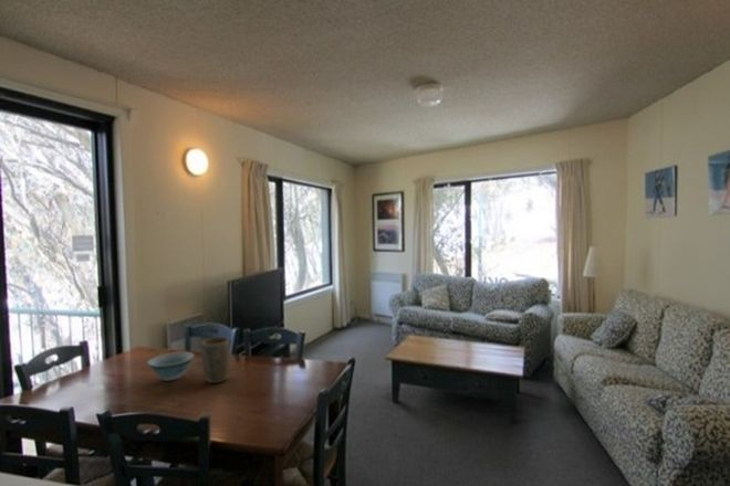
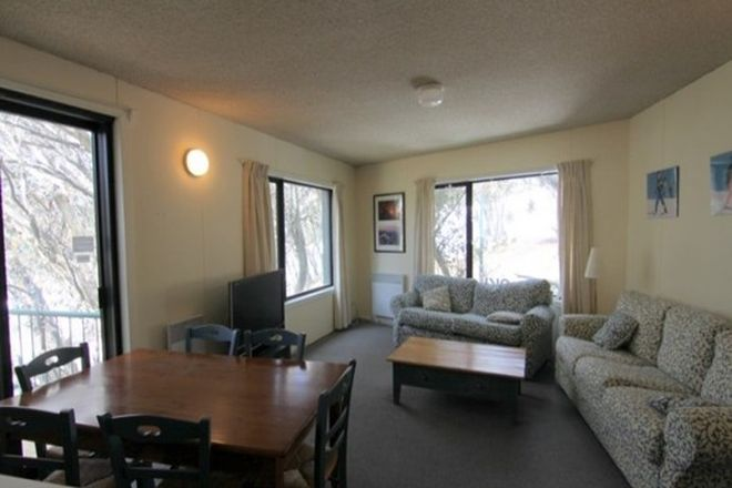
- plant pot (216, 360)
- bowl (171, 368)
